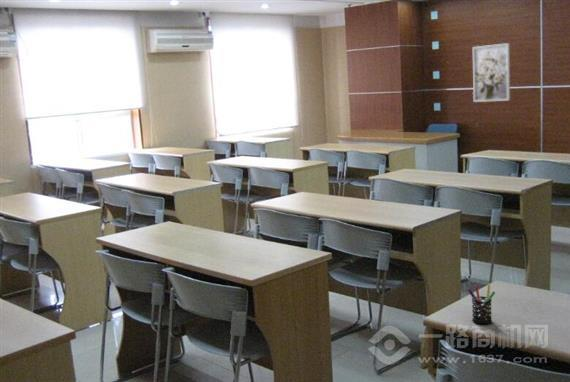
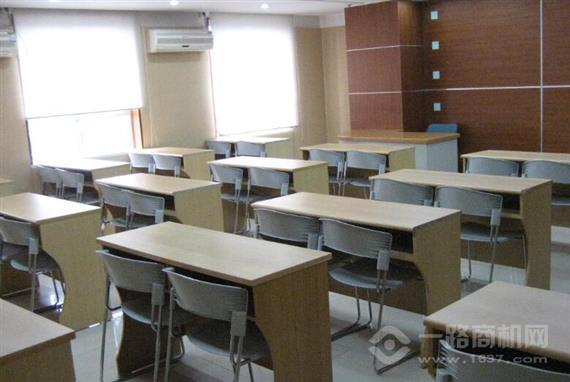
- wall art (491, 73)
- pen holder (483, 302)
